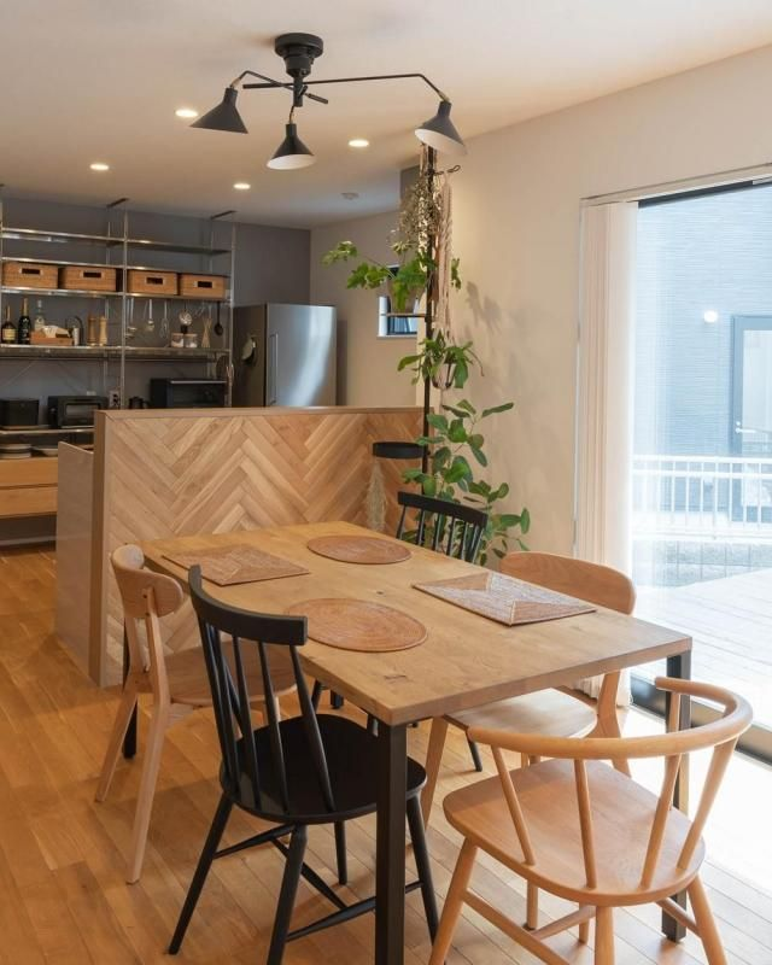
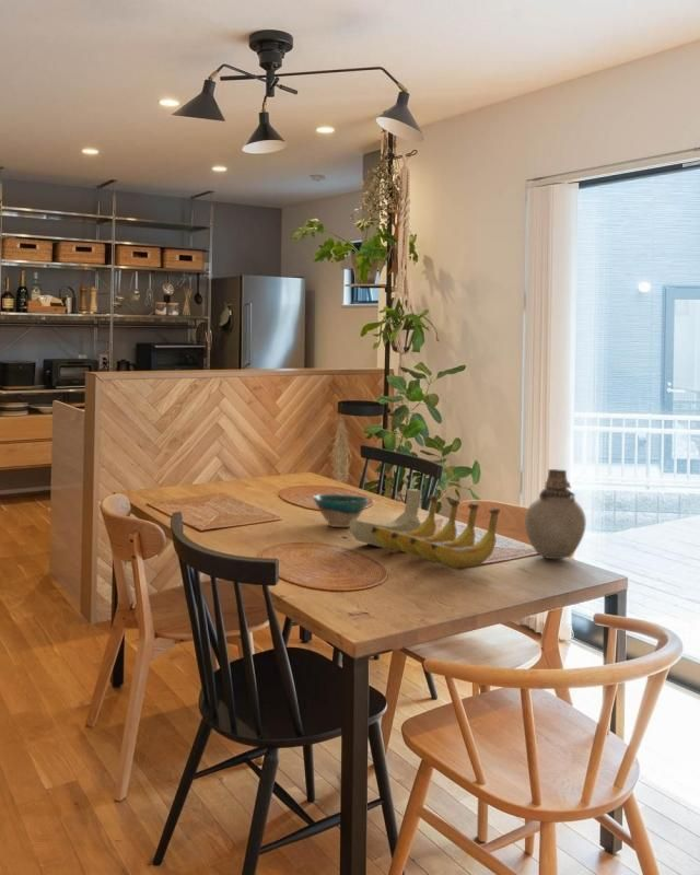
+ bowl (340, 511)
+ banana (421, 526)
+ vase (555, 513)
